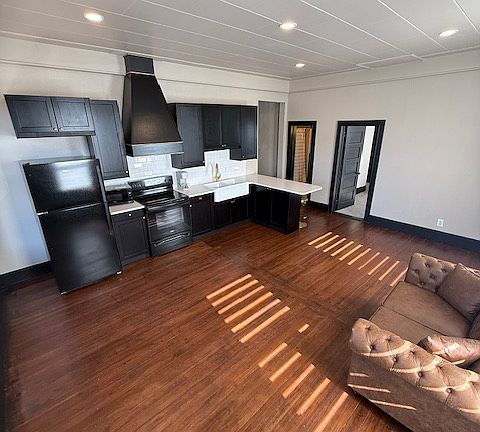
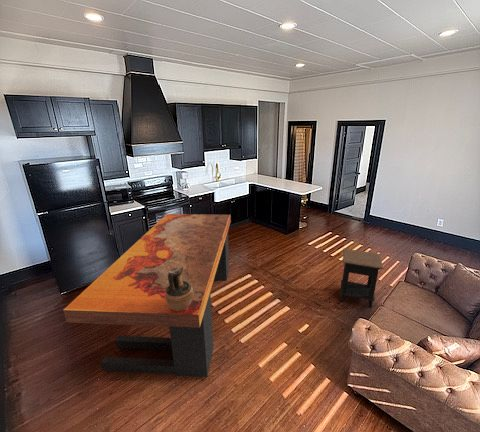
+ side table (358, 273)
+ dining table (182, 277)
+ ceramic jug (178, 287)
